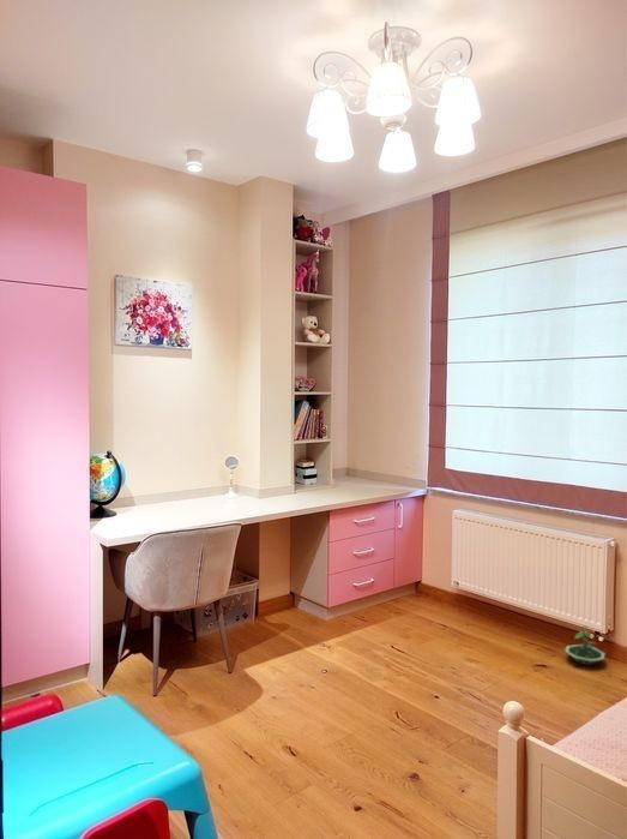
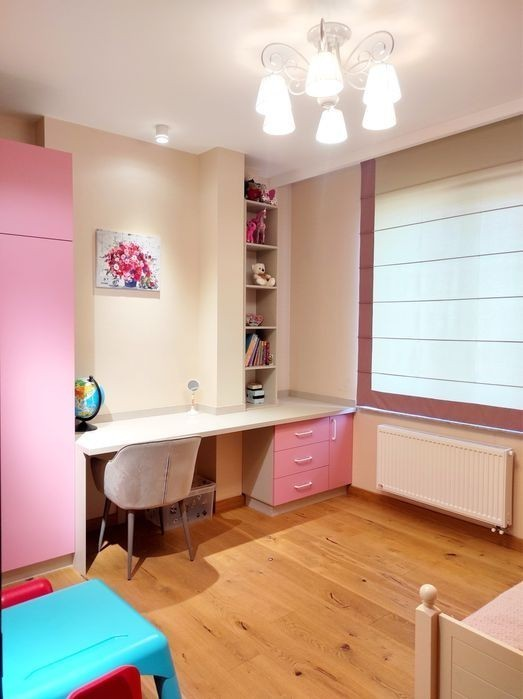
- terrarium (585, 633)
